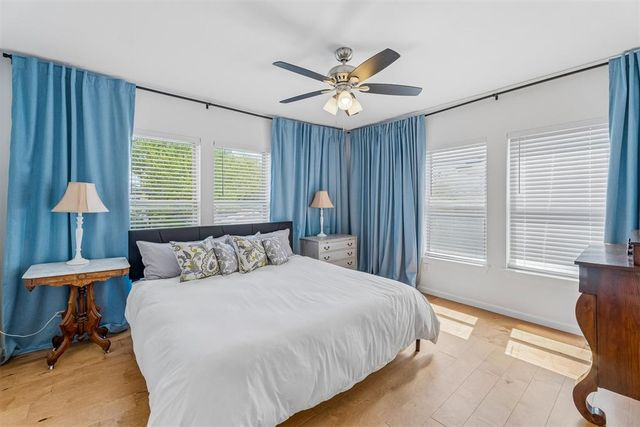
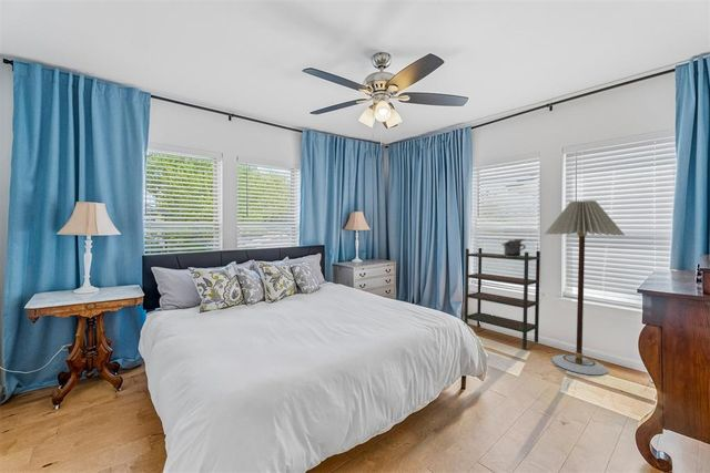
+ floor lamp (580, 282)
+ mug (513, 247)
+ bookshelf (499, 296)
